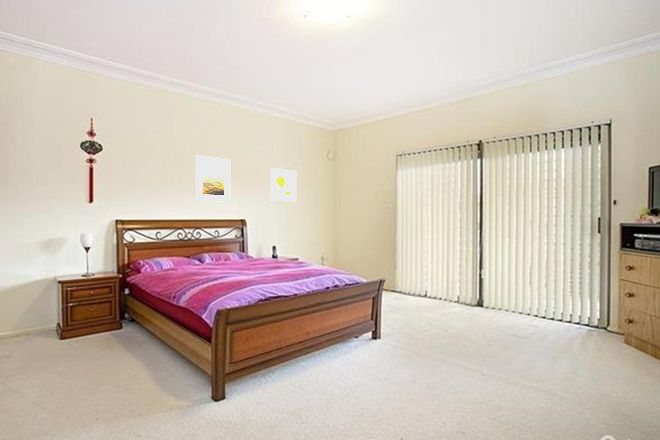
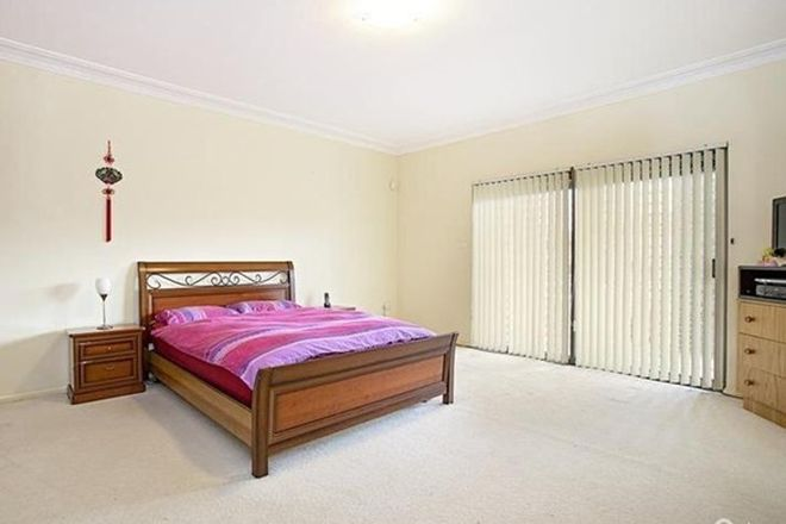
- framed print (213, 179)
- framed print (283, 185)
